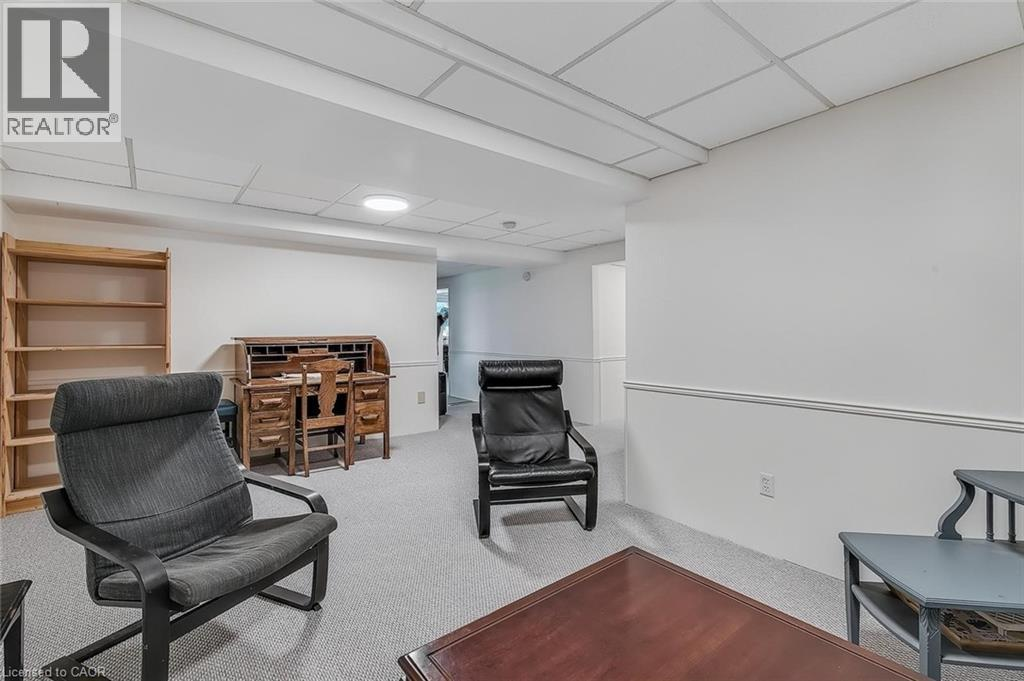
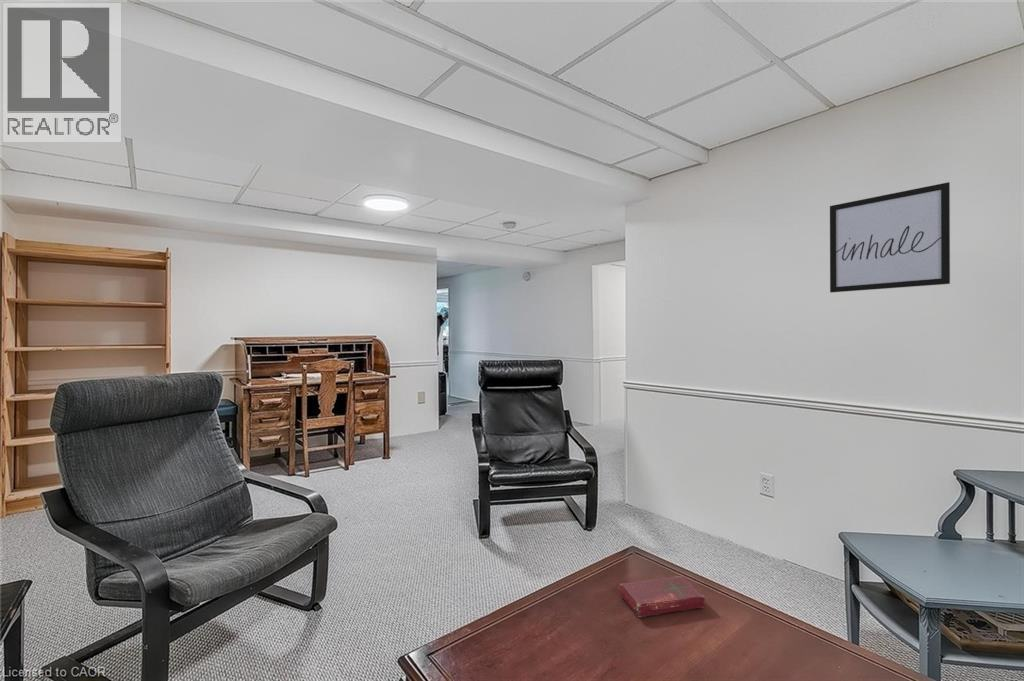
+ wall art (885, 241)
+ book (660, 595)
